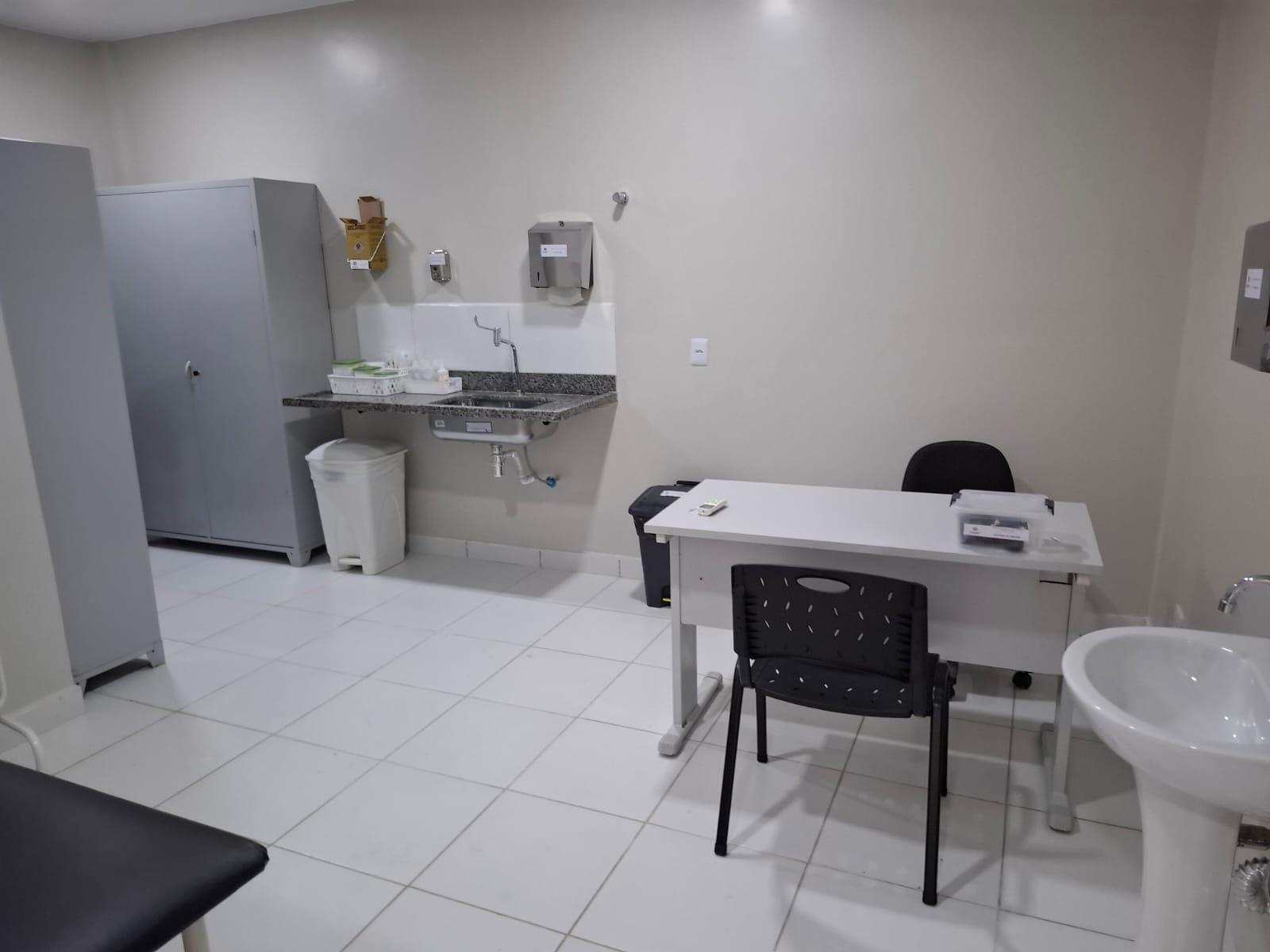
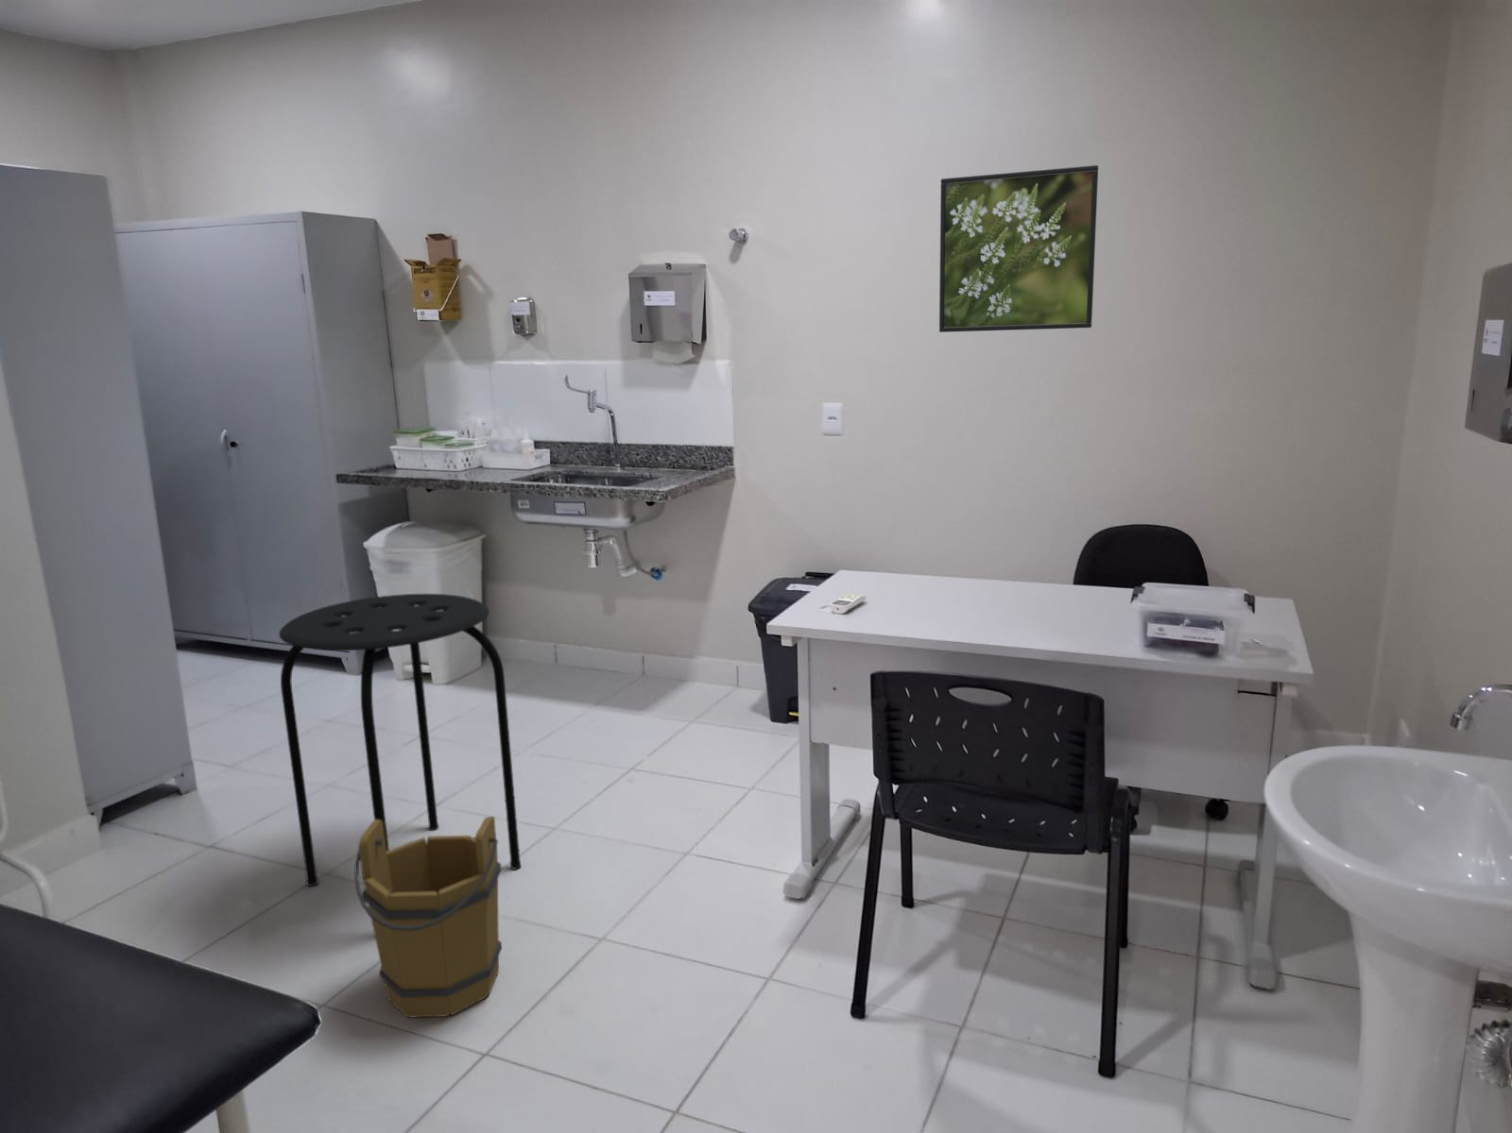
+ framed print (1014, 252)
+ bucket (433, 912)
+ stool (420, 749)
